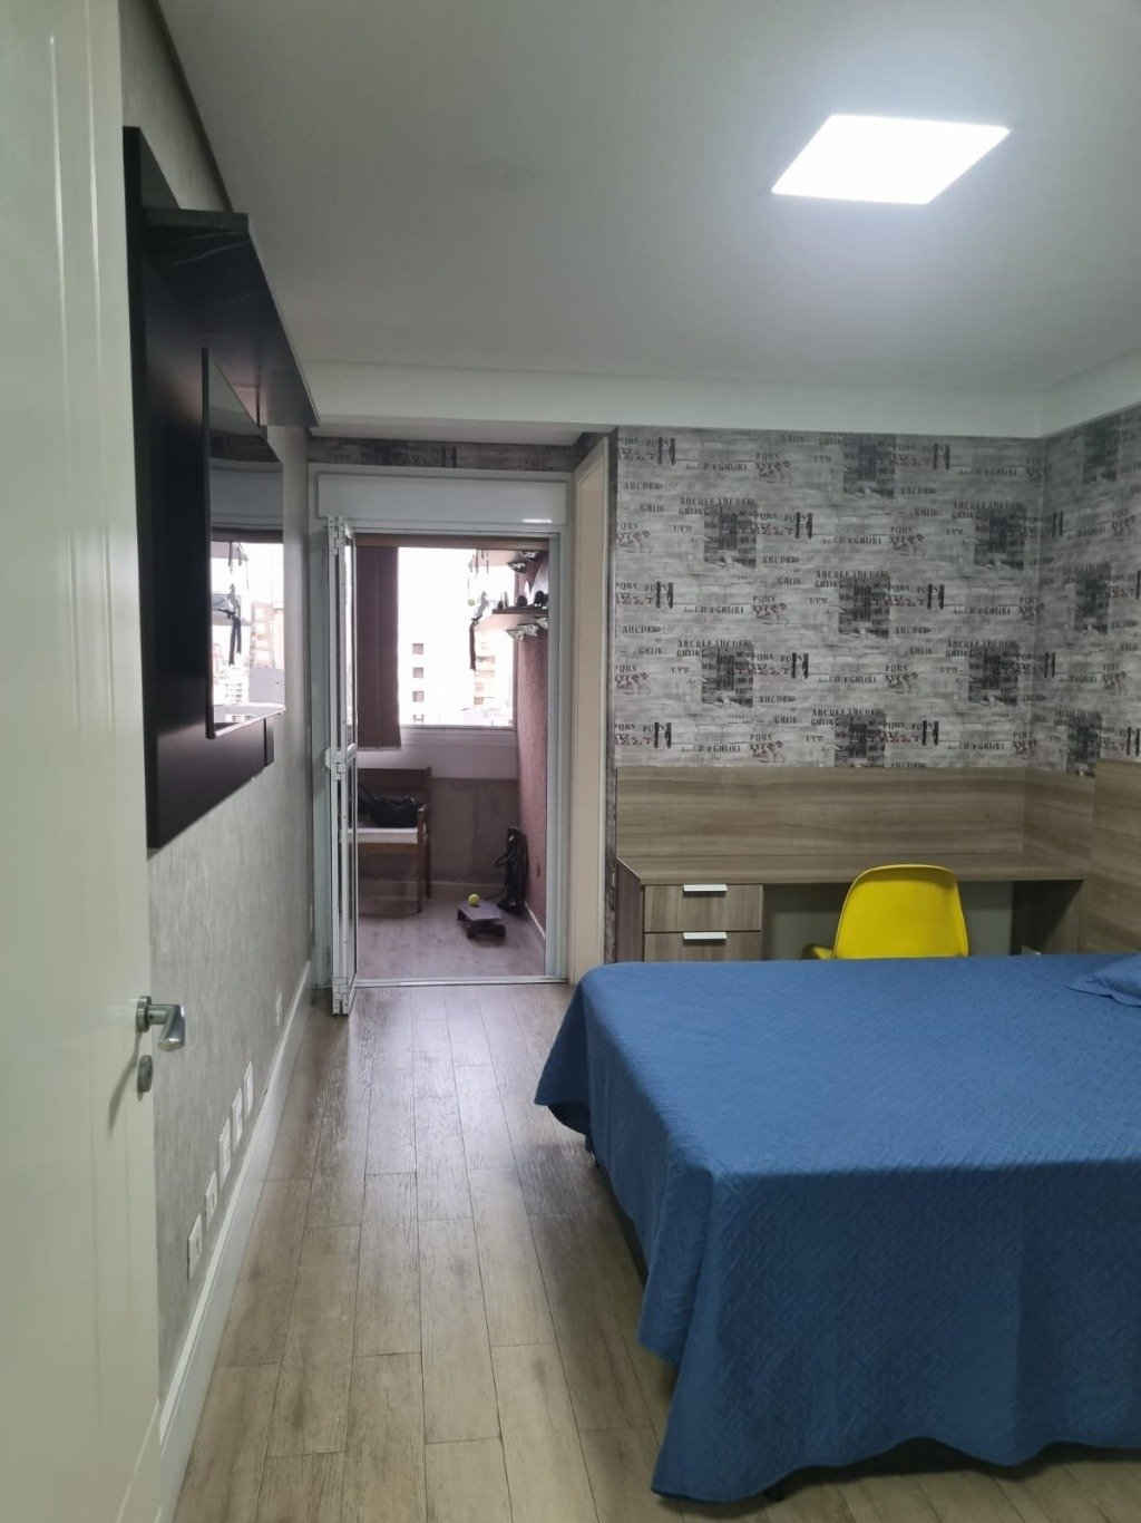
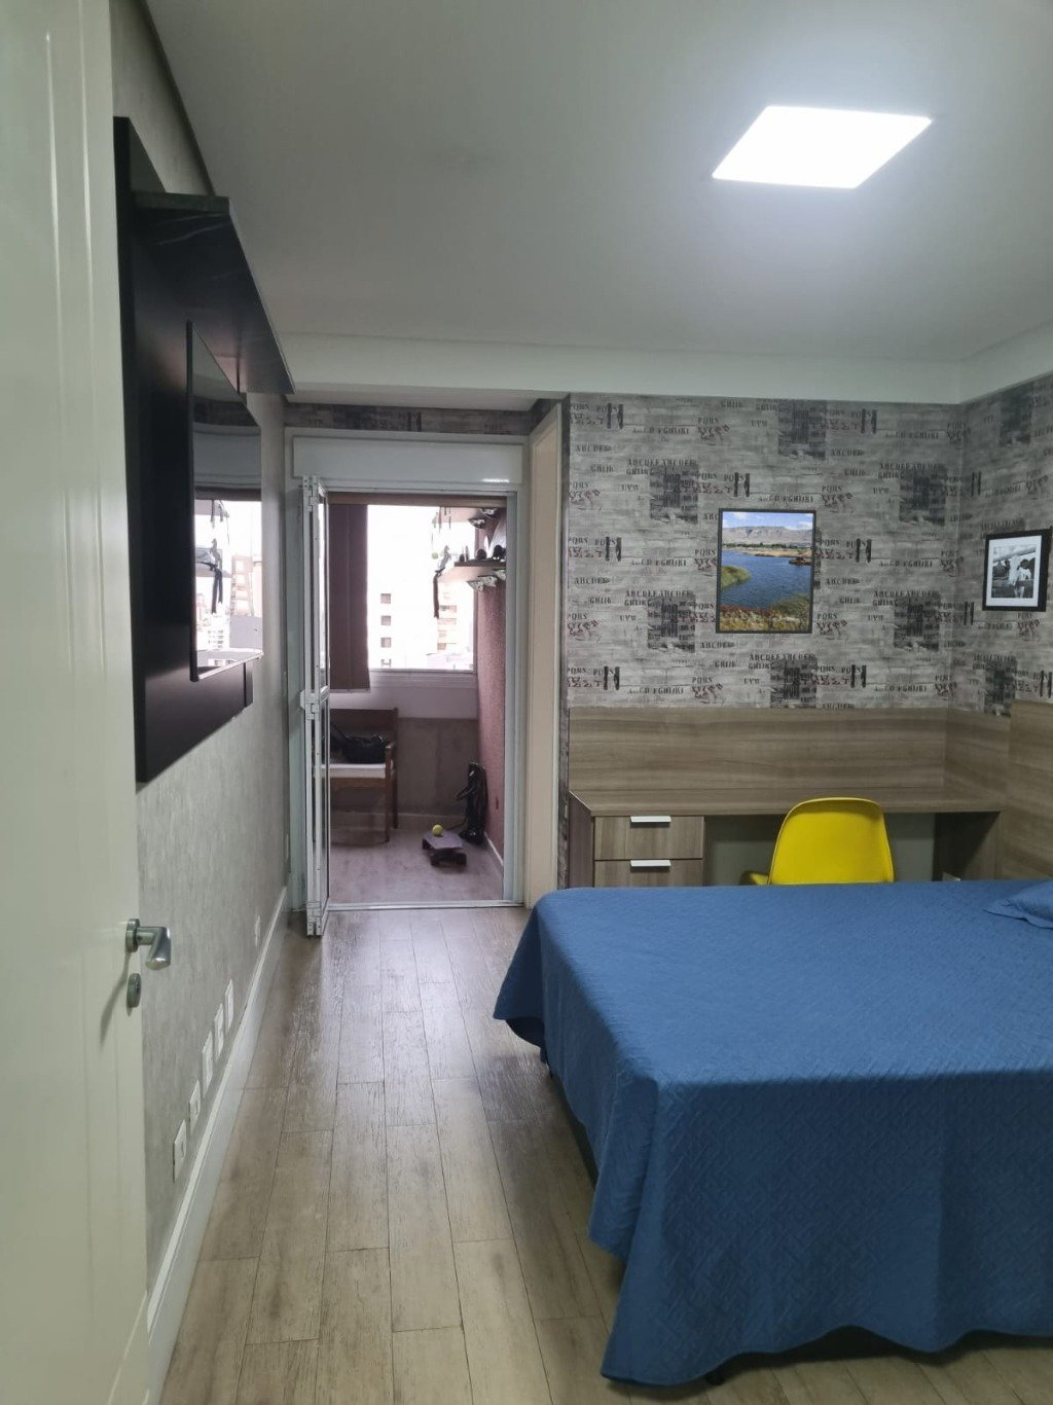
+ picture frame (1014, 571)
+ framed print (765, 571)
